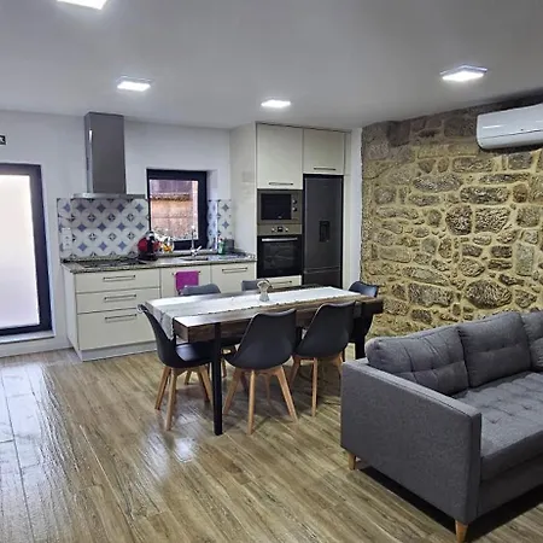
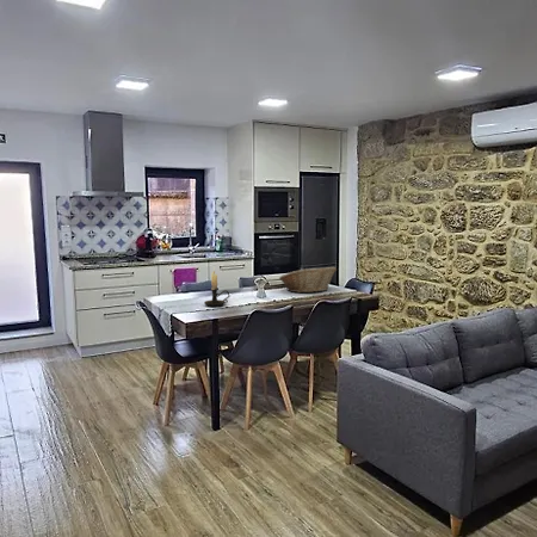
+ candle holder (216, 285)
+ fruit basket (308, 278)
